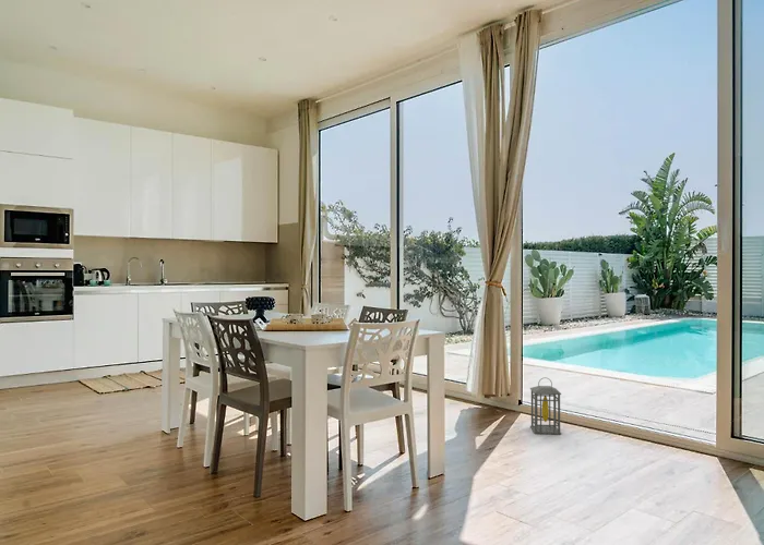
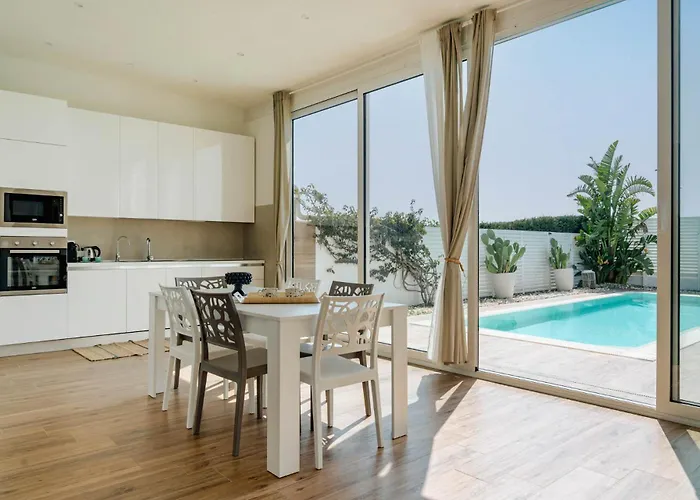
- lantern (545, 403)
